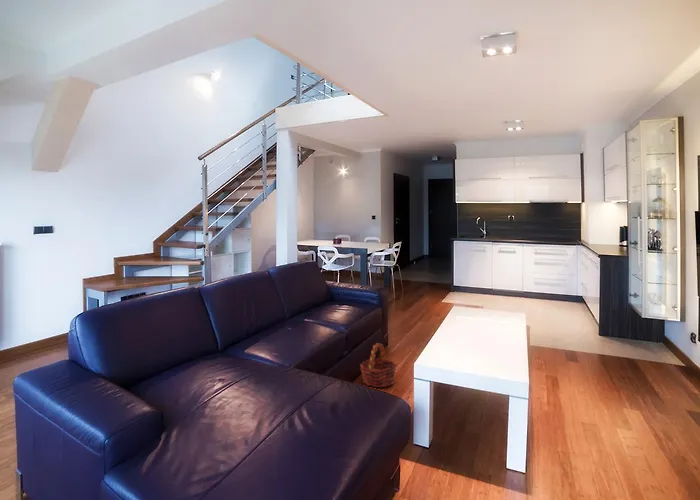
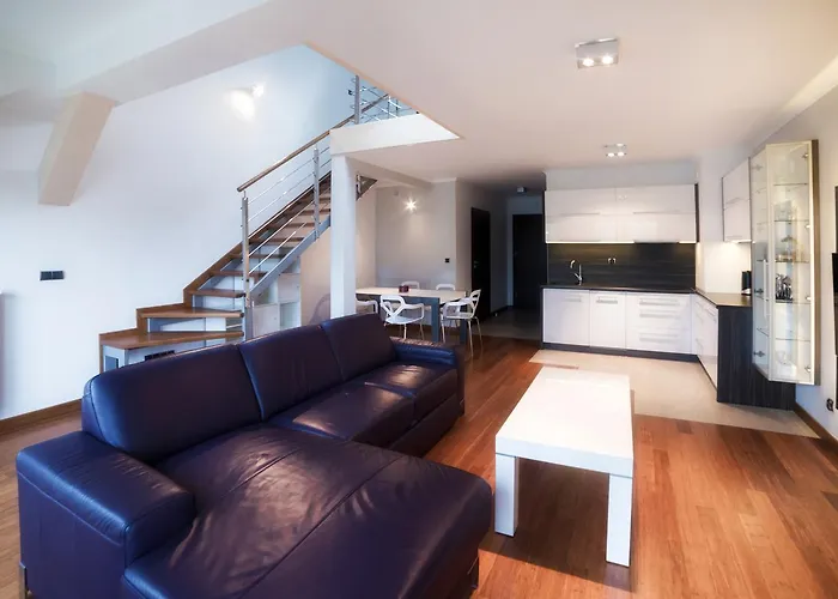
- basket (377, 362)
